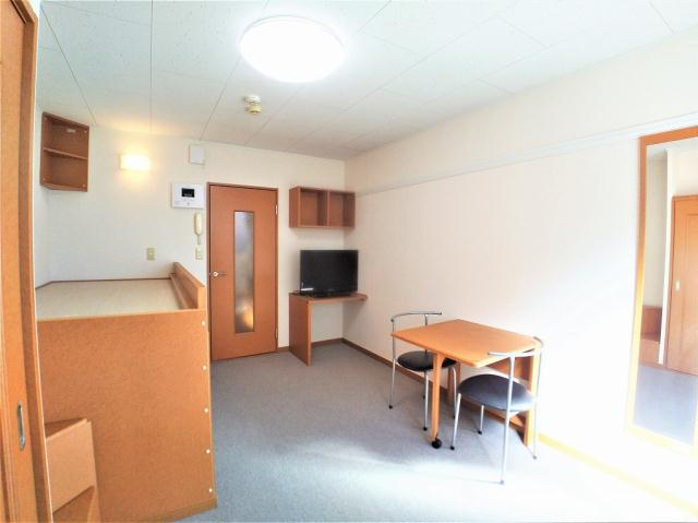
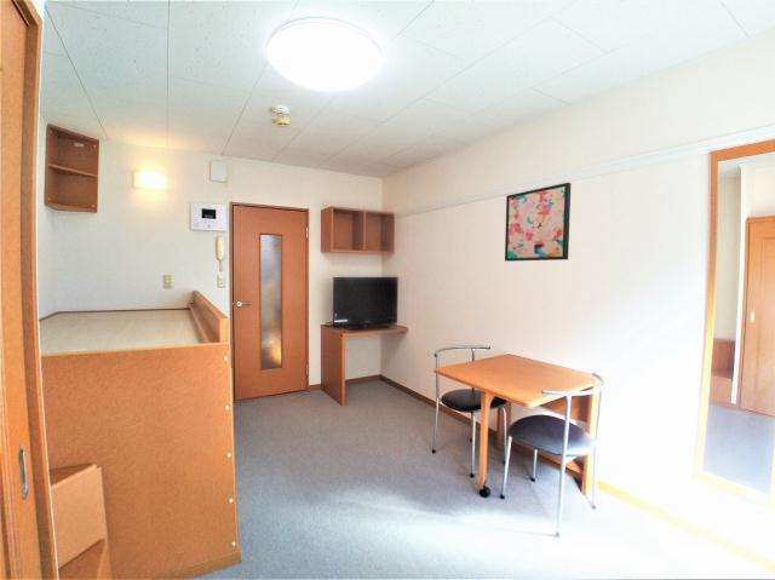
+ wall art (534, 225)
